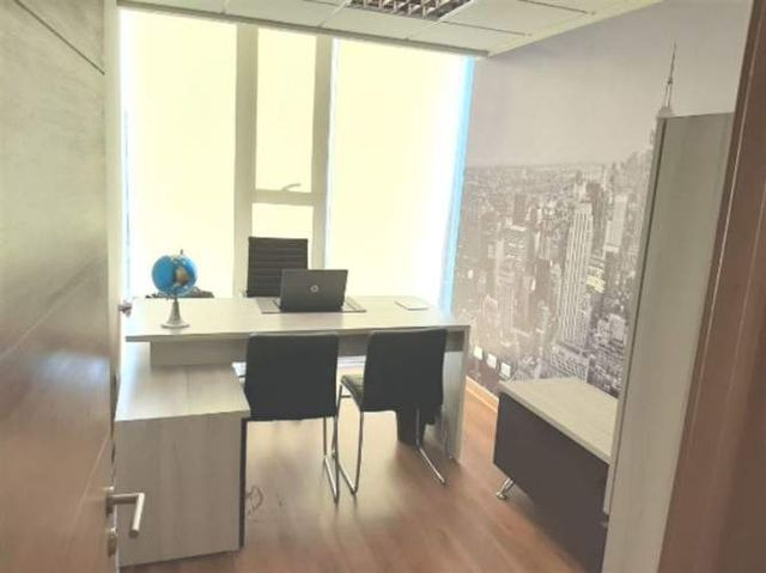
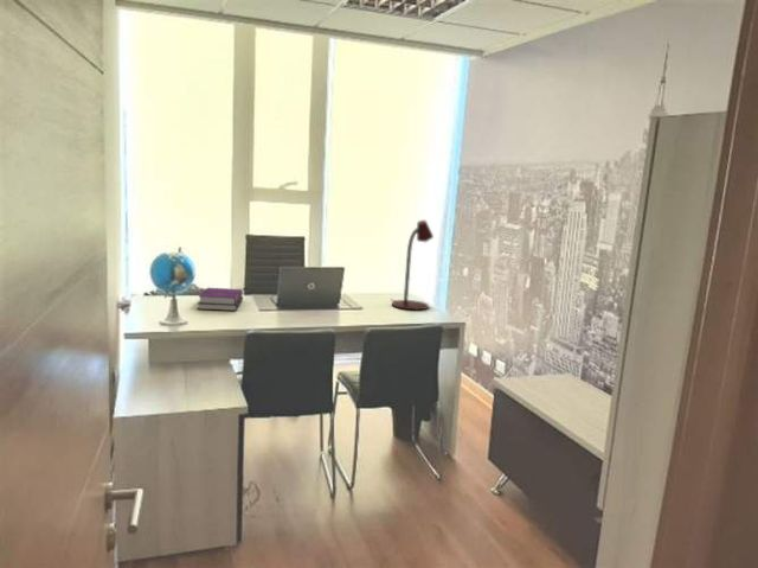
+ notebook (220, 298)
+ desk lamp (410, 262)
